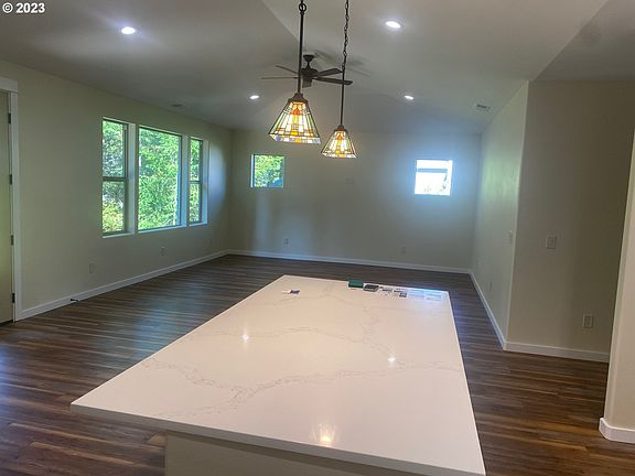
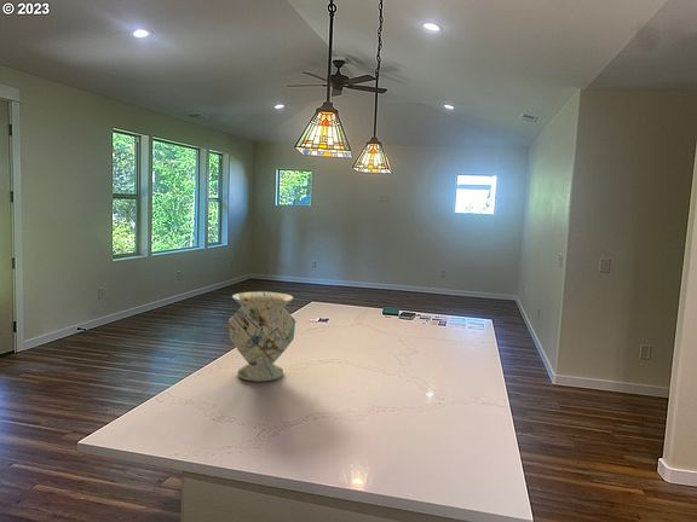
+ decorative vase (261, 335)
